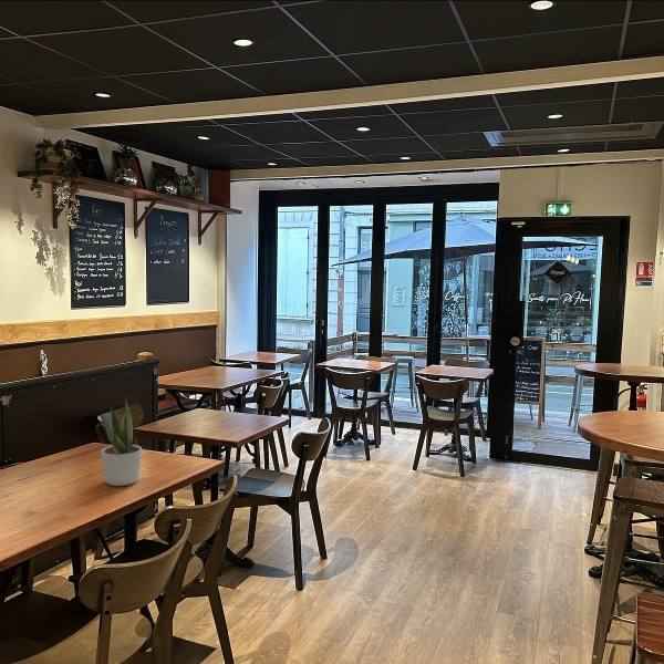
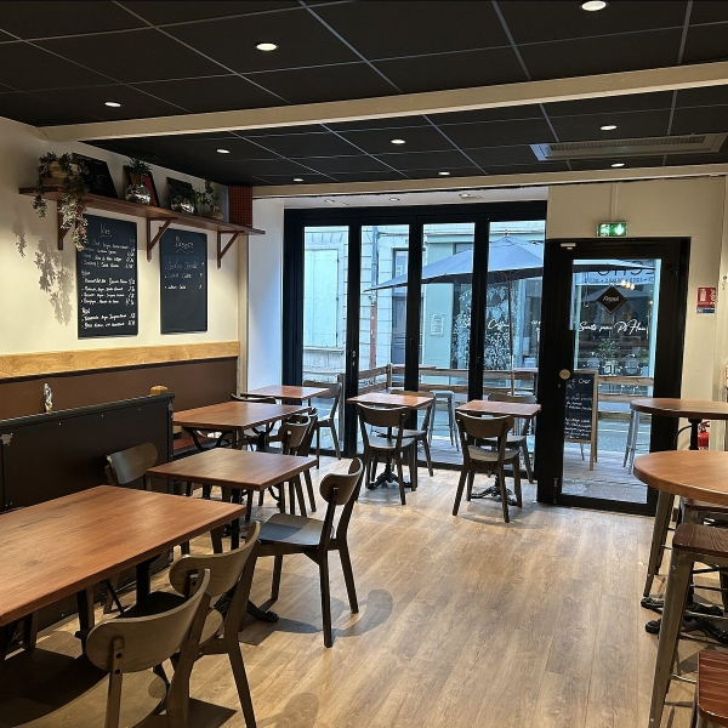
- potted plant (122, 437)
